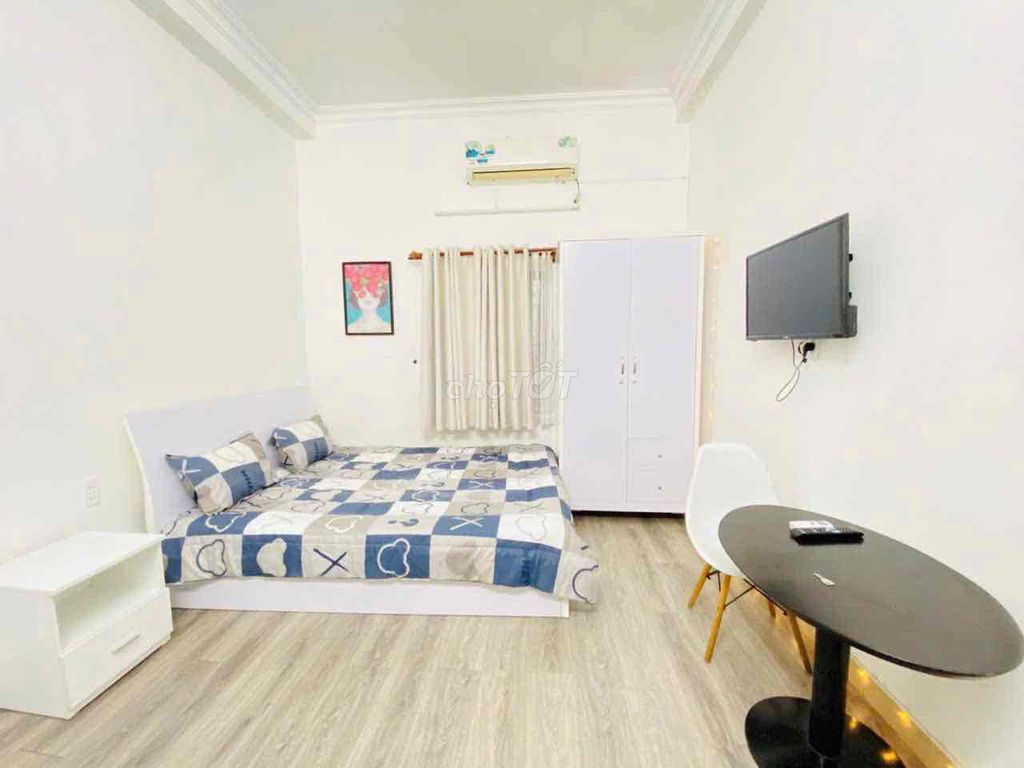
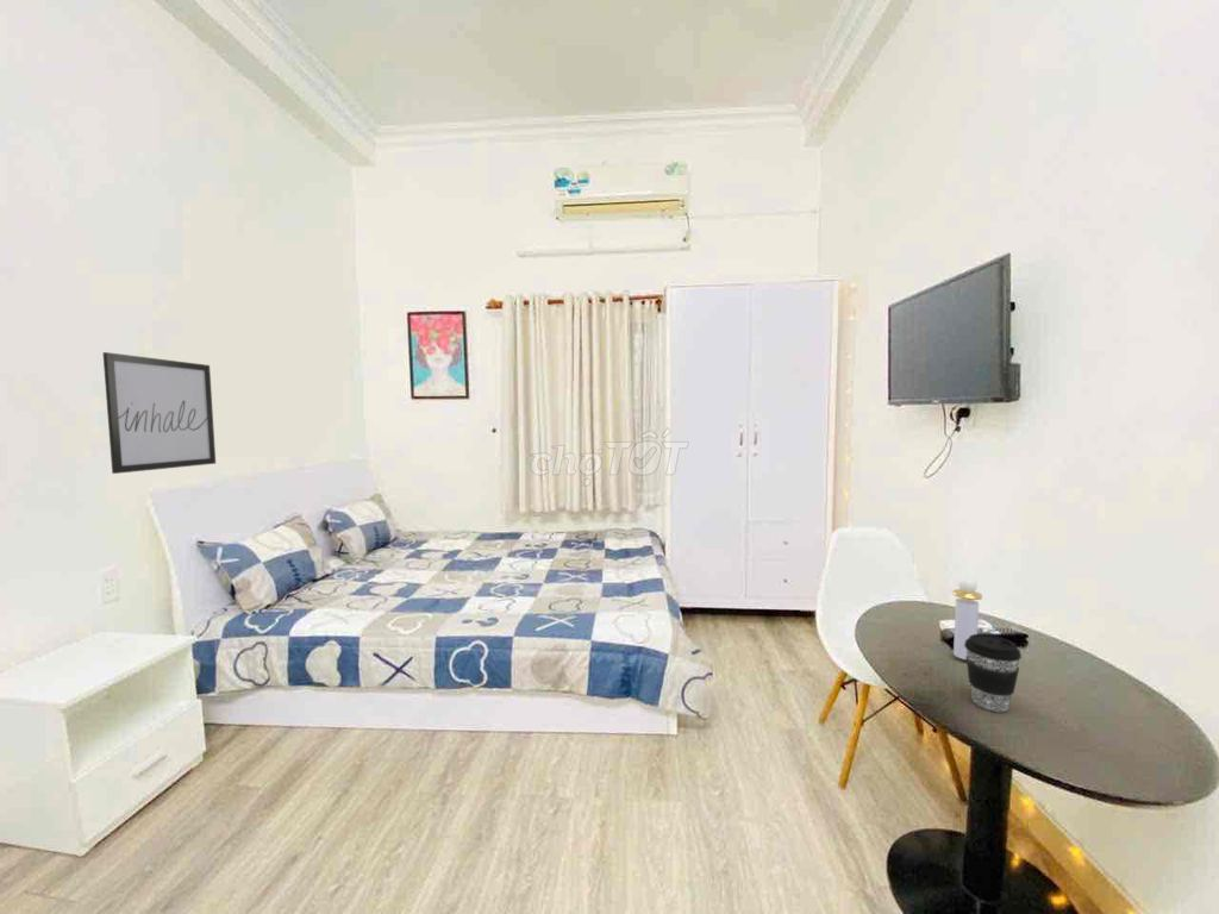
+ perfume bottle (965, 618)
+ wall art (165, 414)
+ coffee cup (990, 672)
